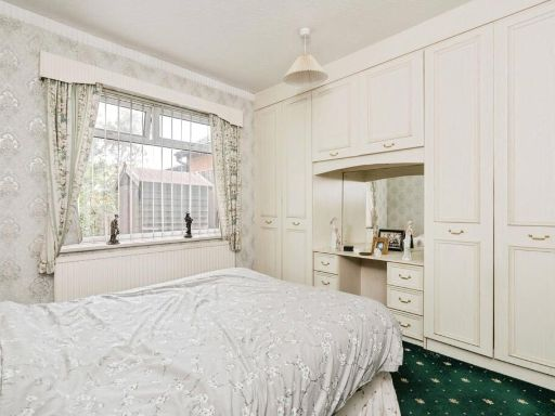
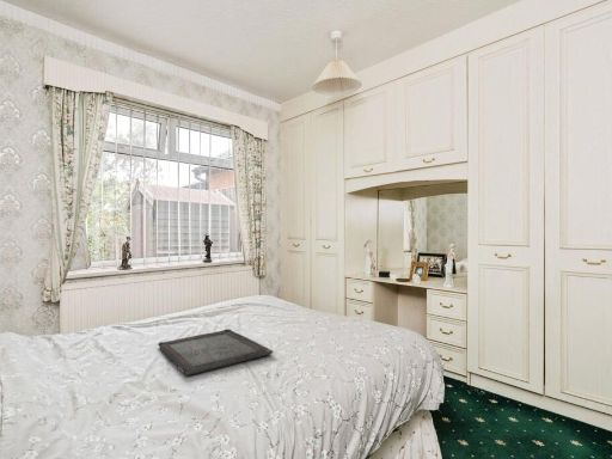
+ serving tray (213, 348)
